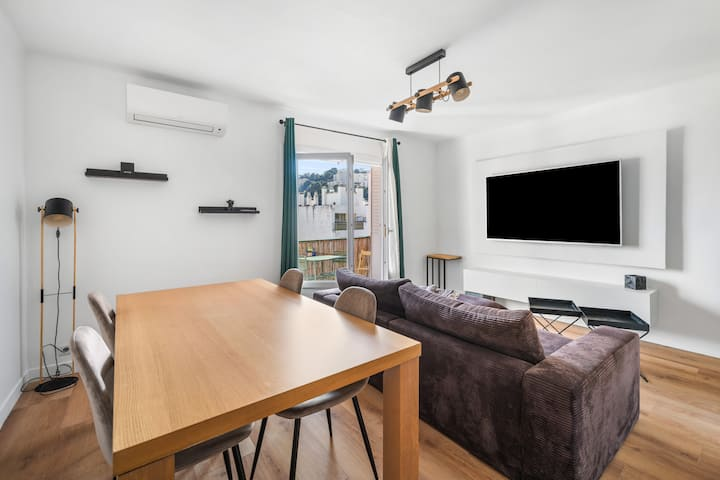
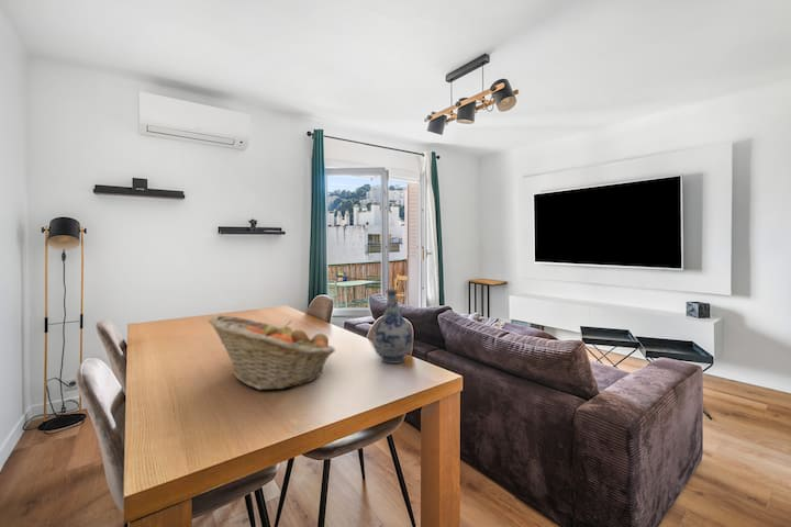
+ vase (392, 324)
+ fruit basket (272, 344)
